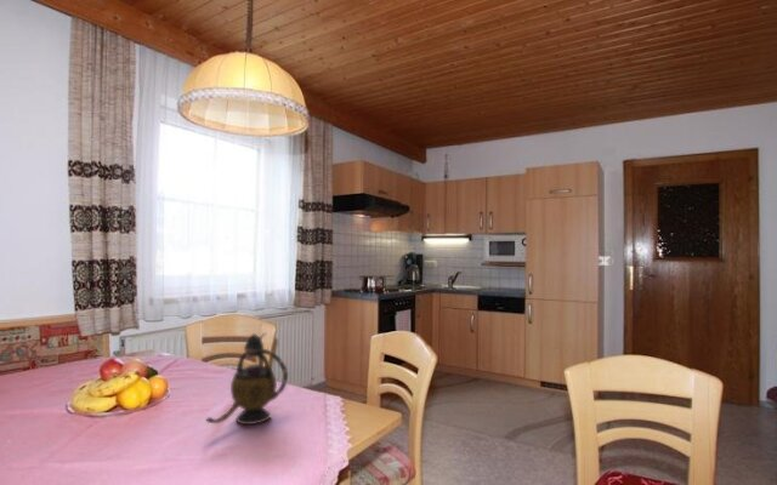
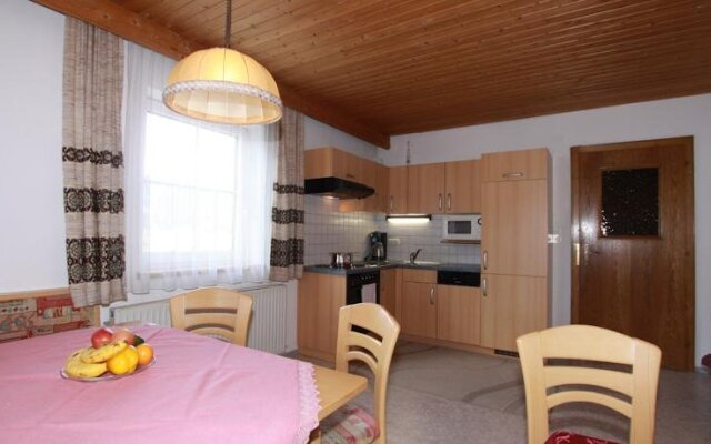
- teapot (244, 378)
